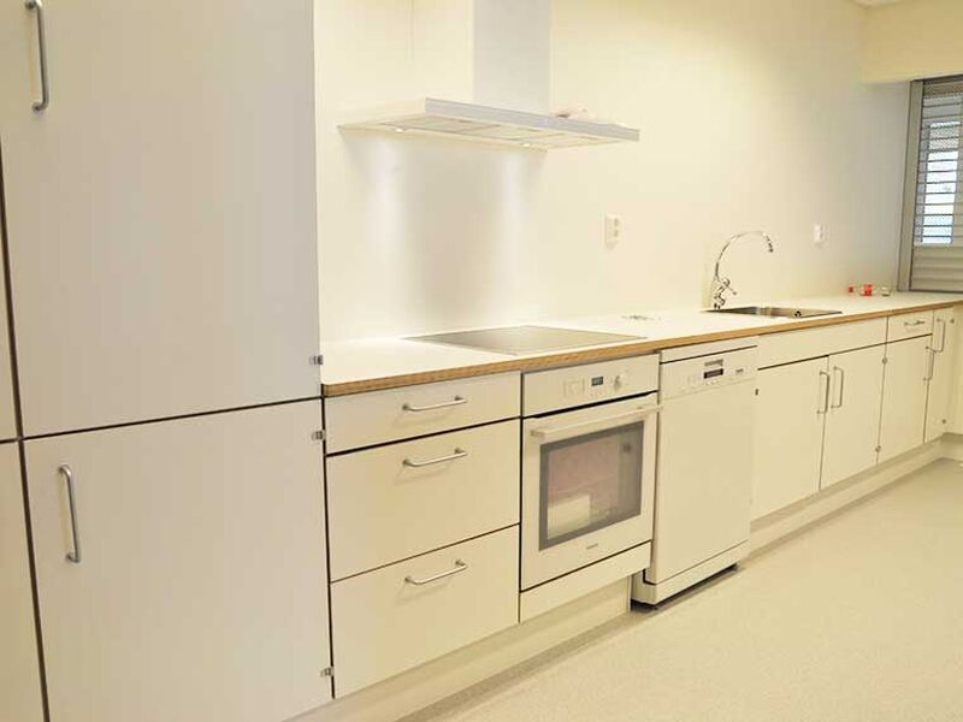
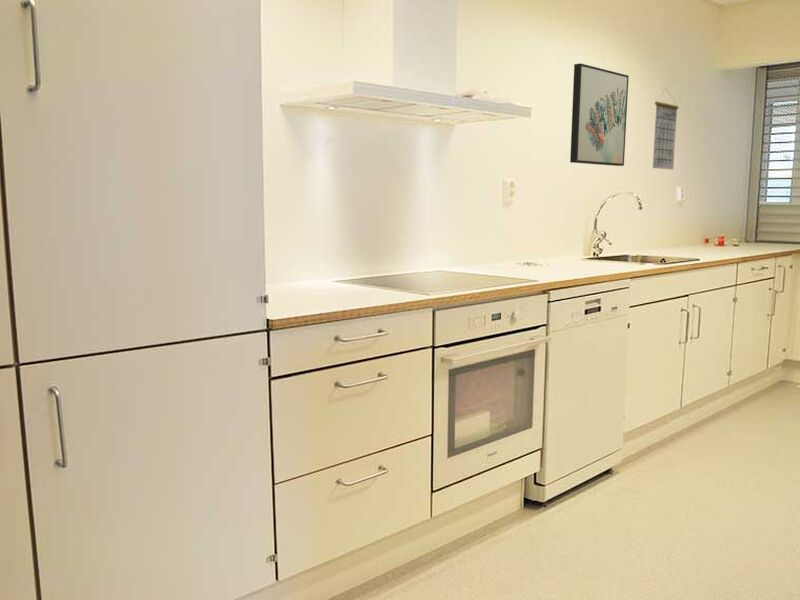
+ calendar (665, 128)
+ wall art (600, 117)
